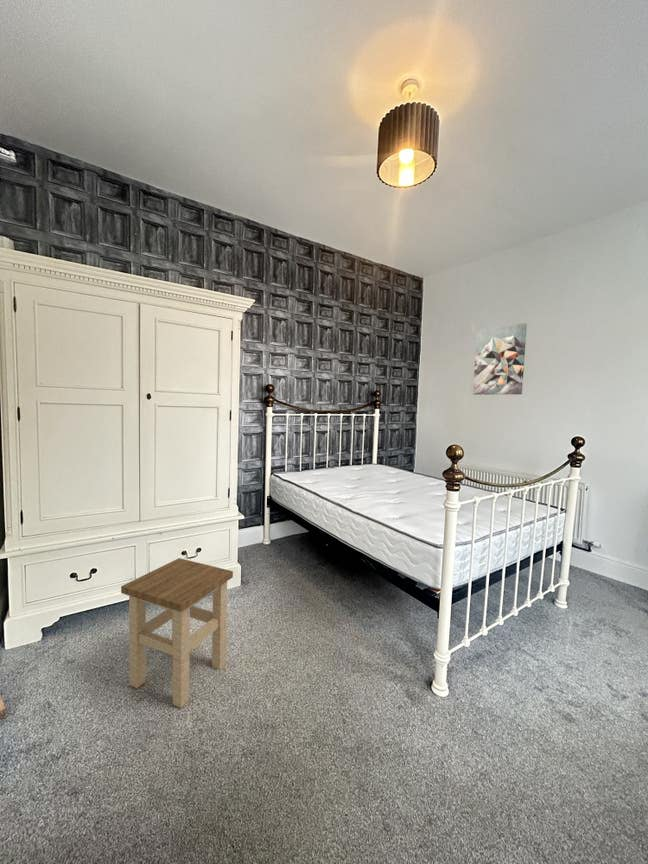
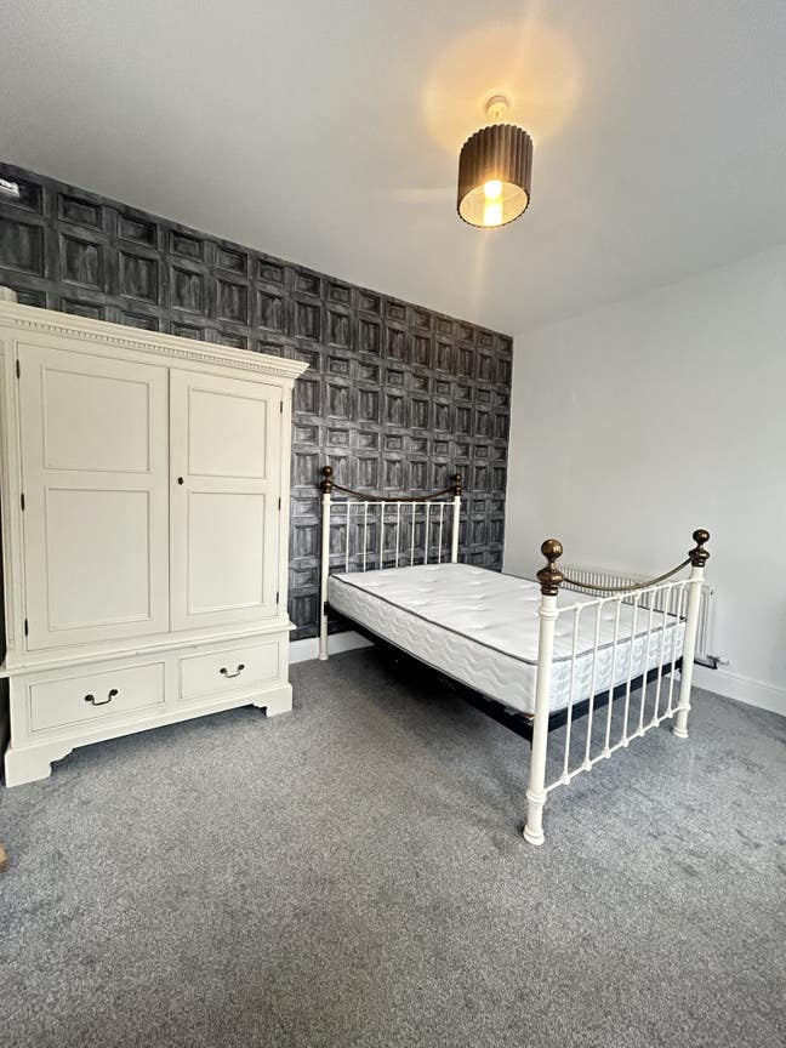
- wall art (498, 361)
- stool (179, 626)
